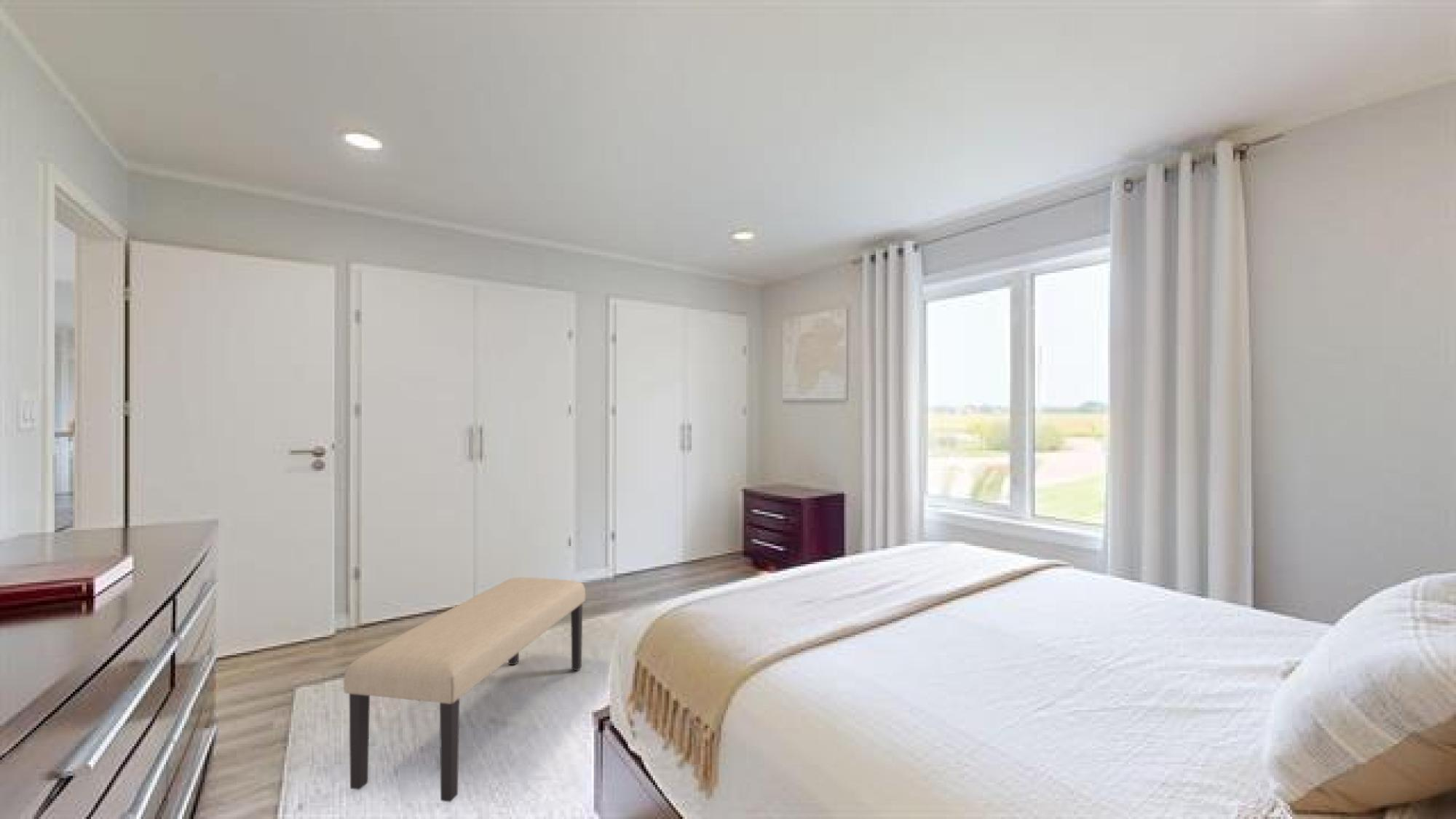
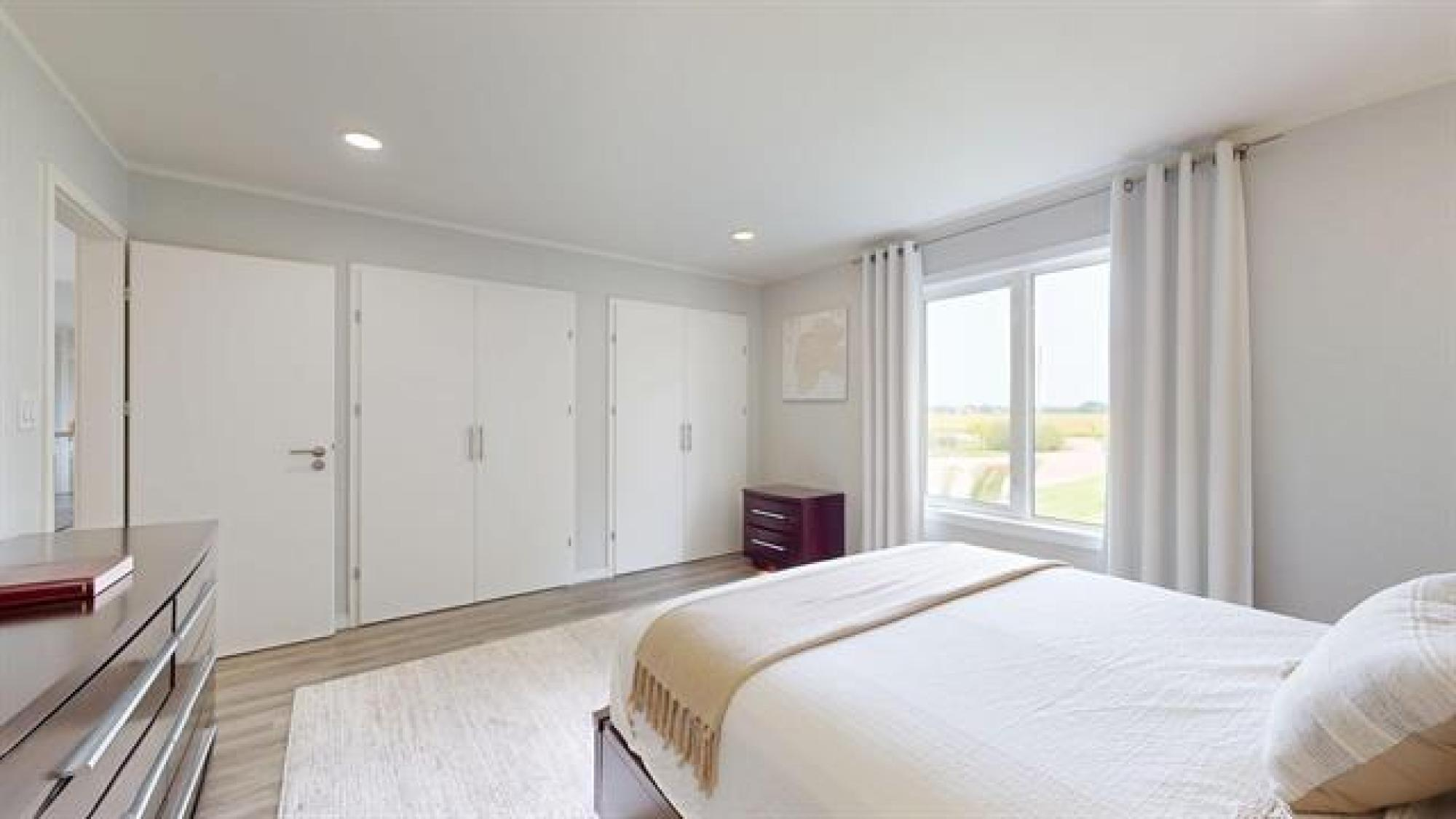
- bench (488, 662)
